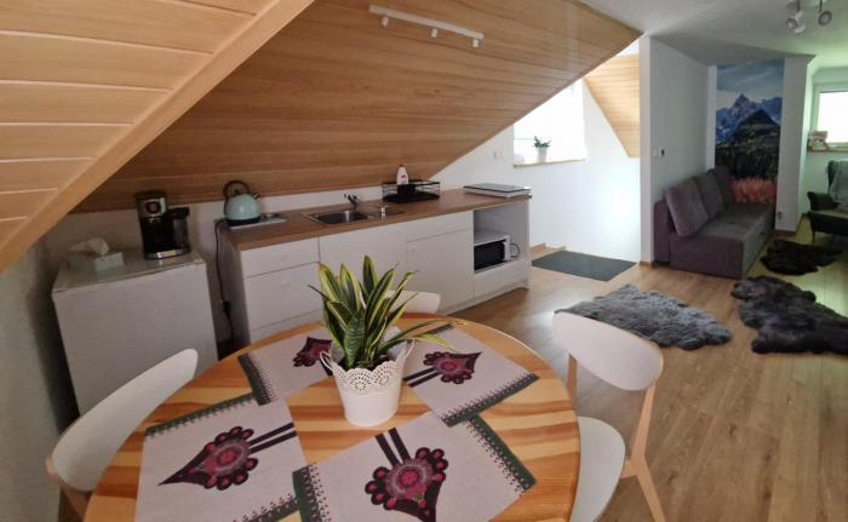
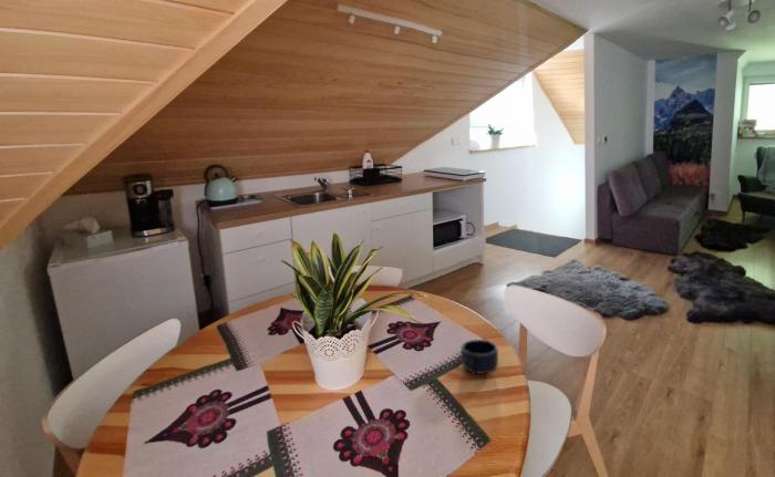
+ mug (478, 360)
